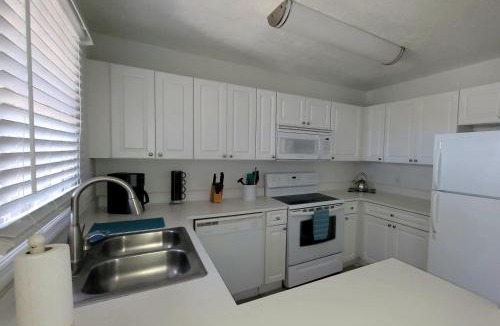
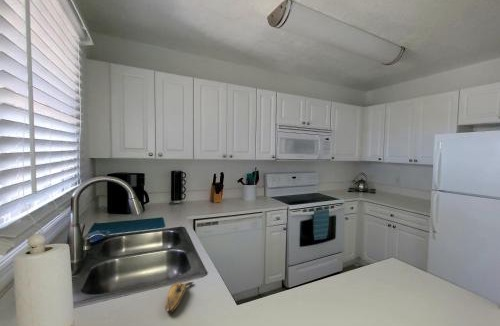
+ banana (177, 292)
